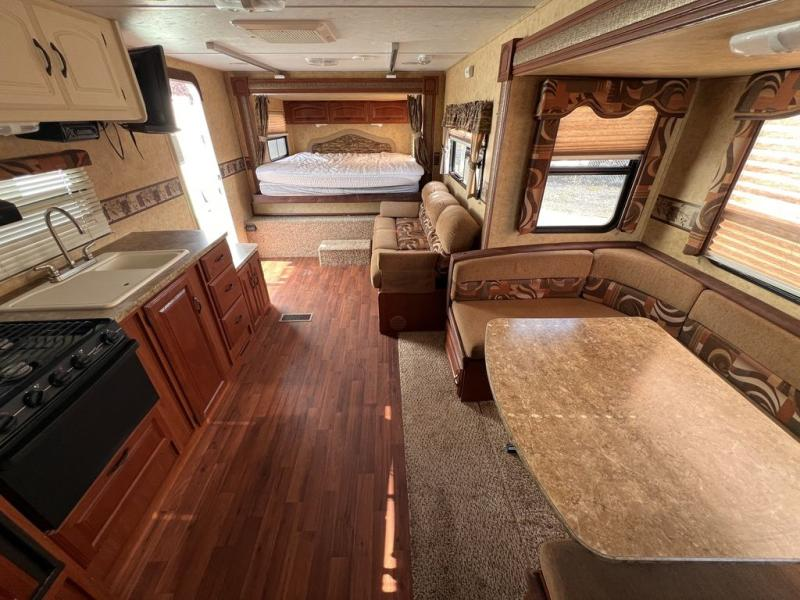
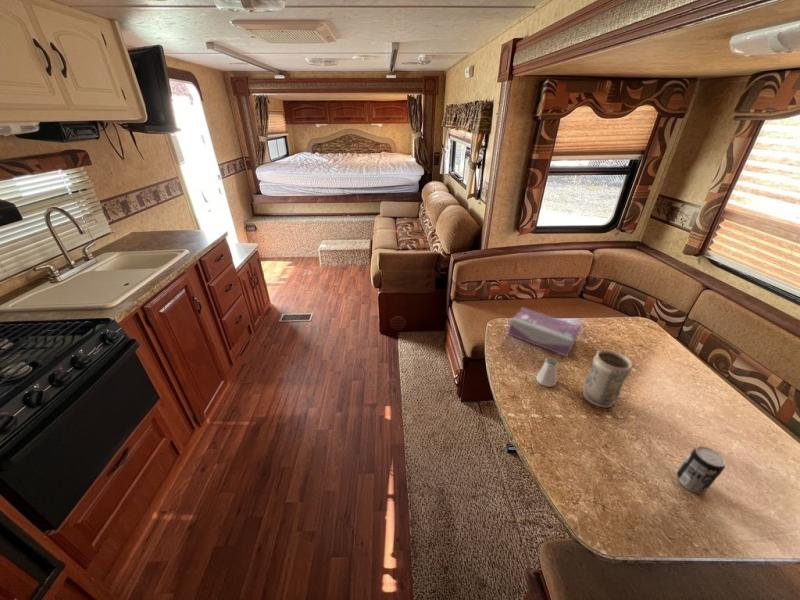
+ tissue box (543, 329)
+ vase (605, 378)
+ beverage can (699, 469)
+ saltshaker (548, 370)
